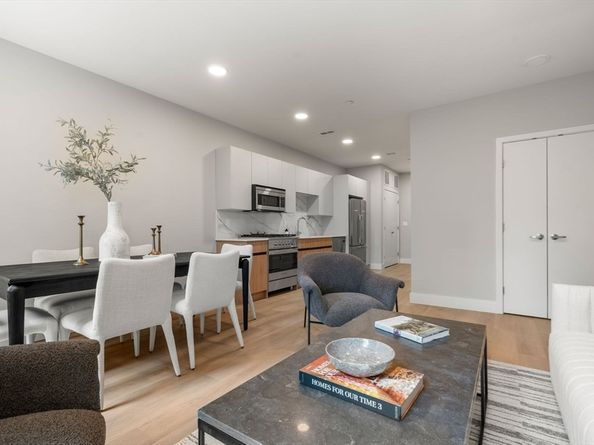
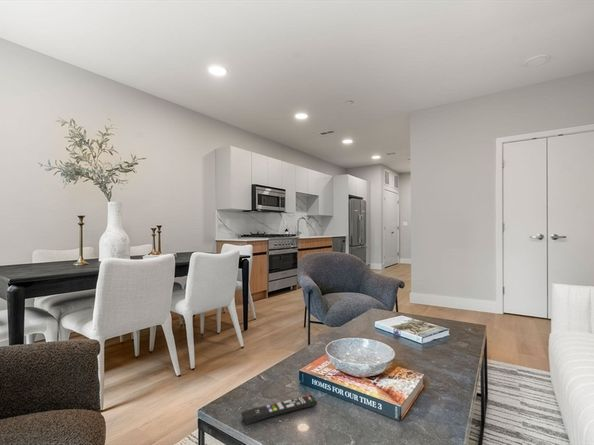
+ remote control (280, 408)
